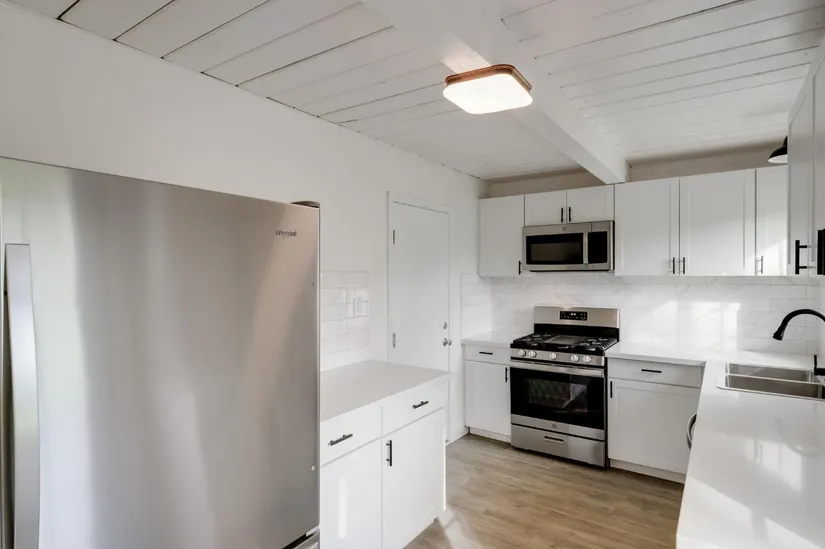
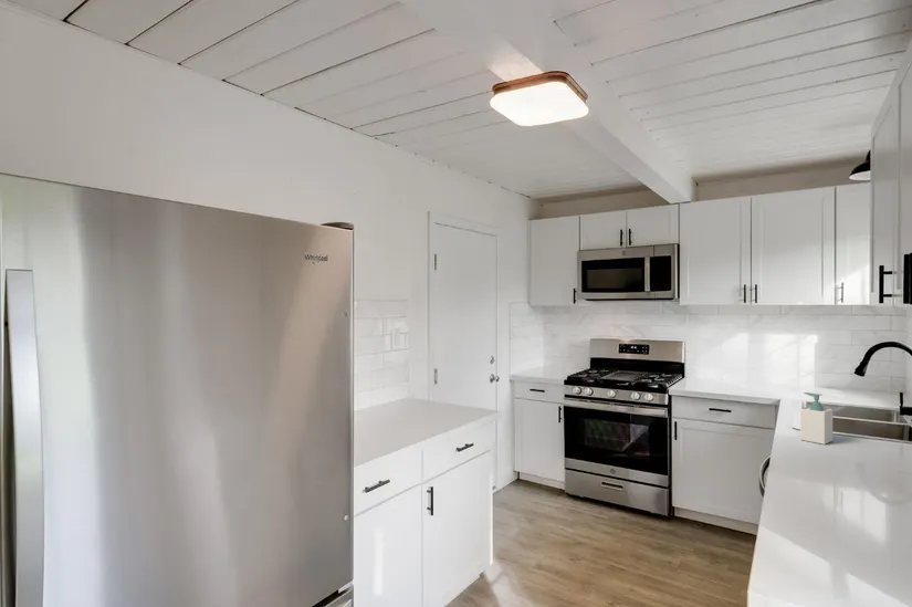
+ soap bottle (816, 417)
